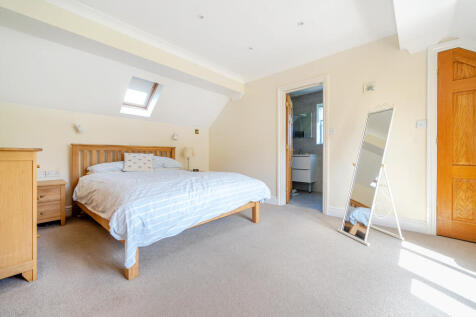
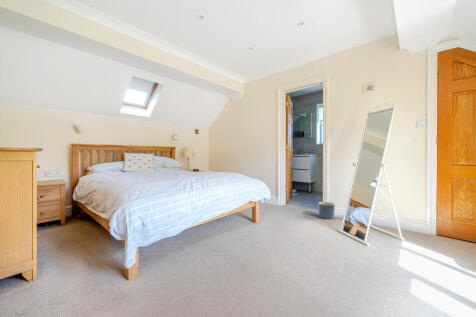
+ planter (326, 210)
